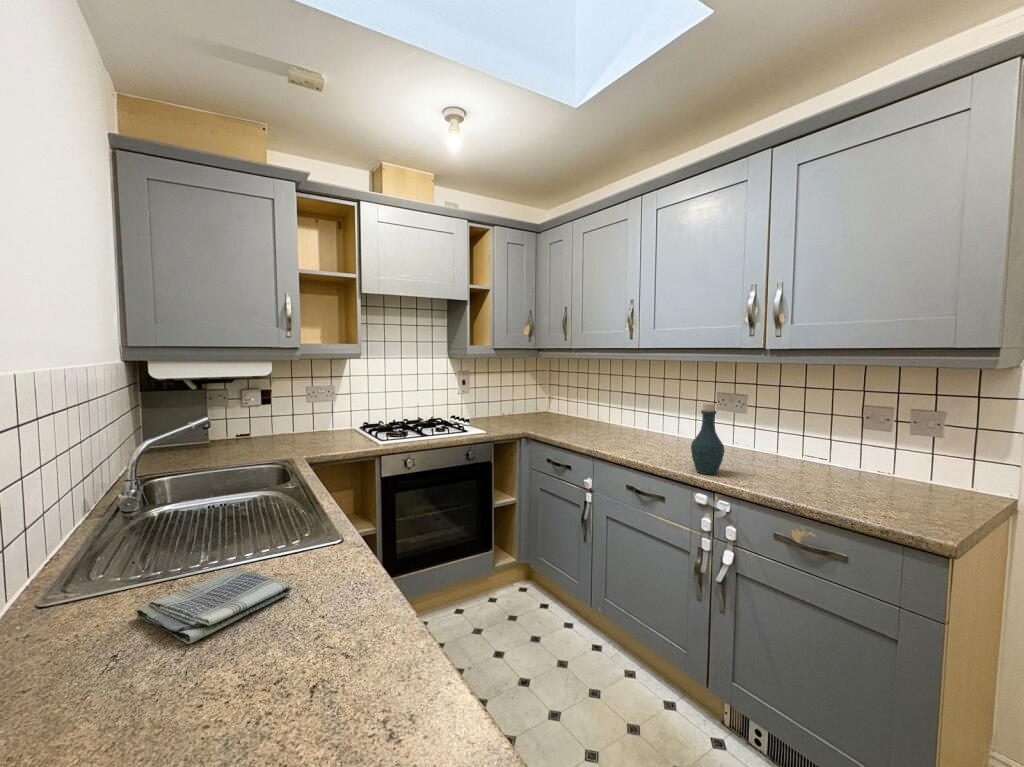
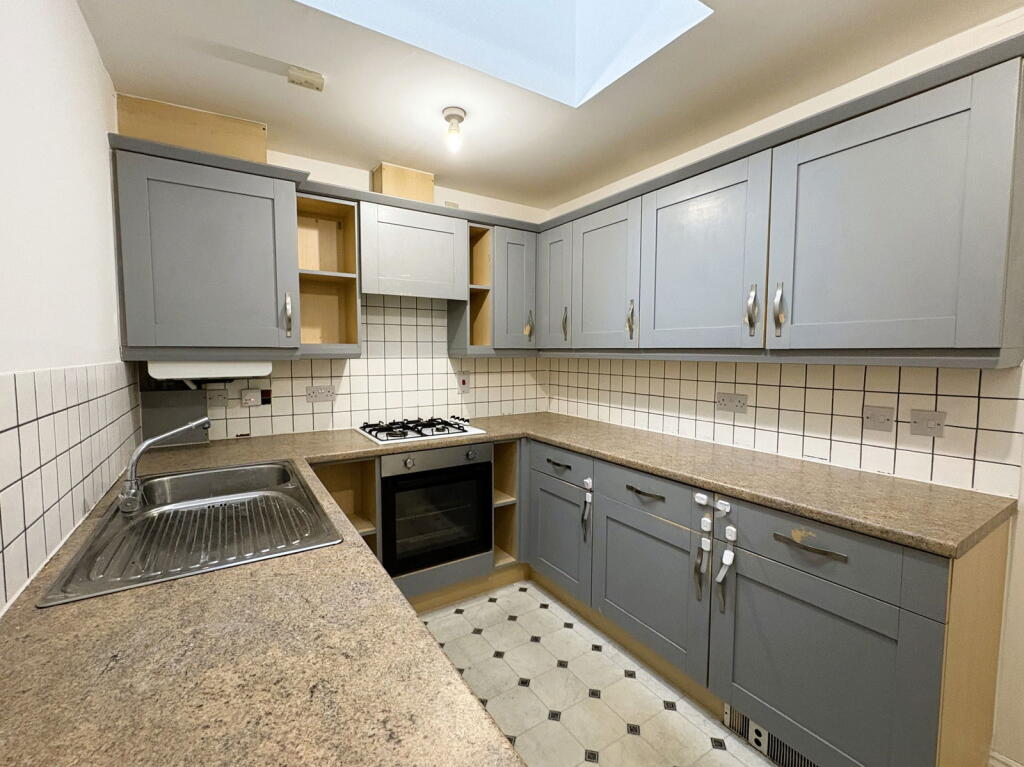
- bottle (707, 438)
- dish towel (216, 598)
